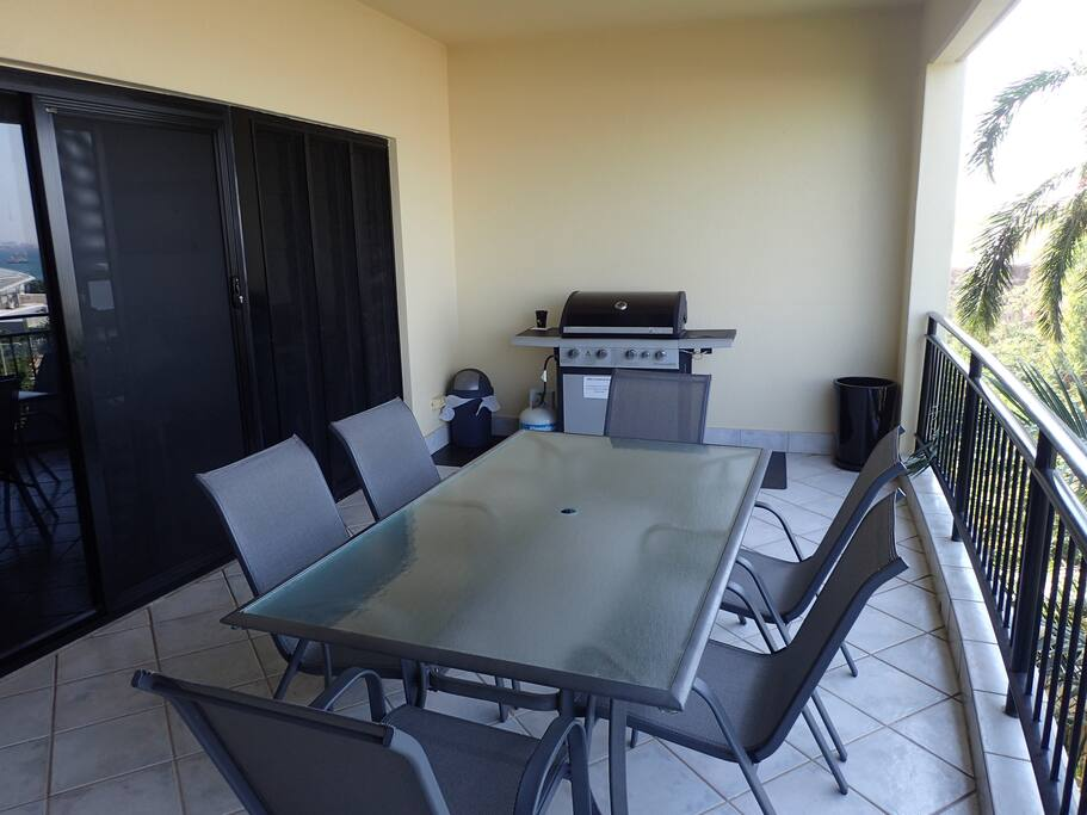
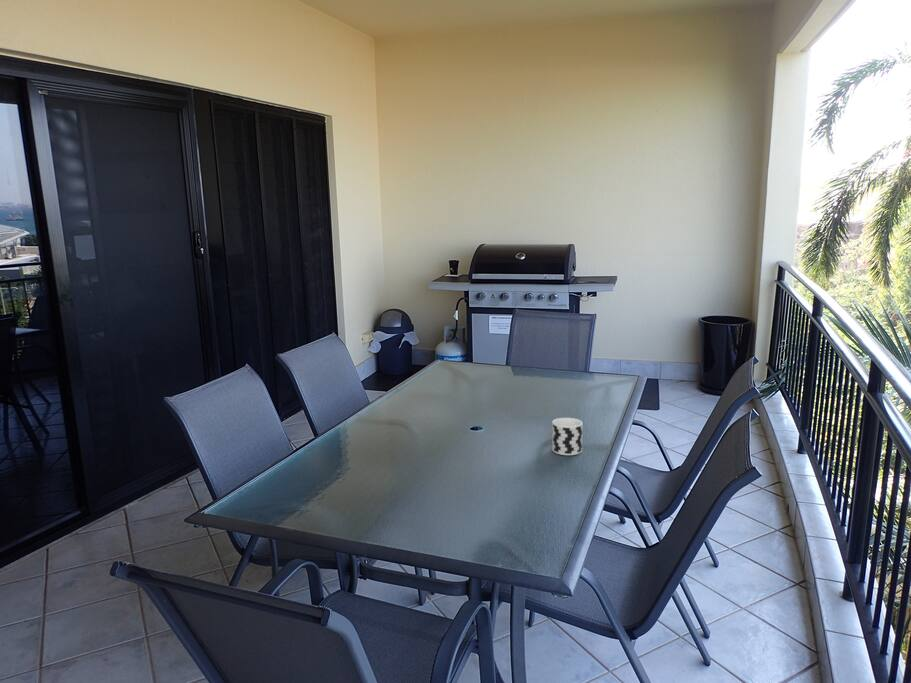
+ cup (567, 434)
